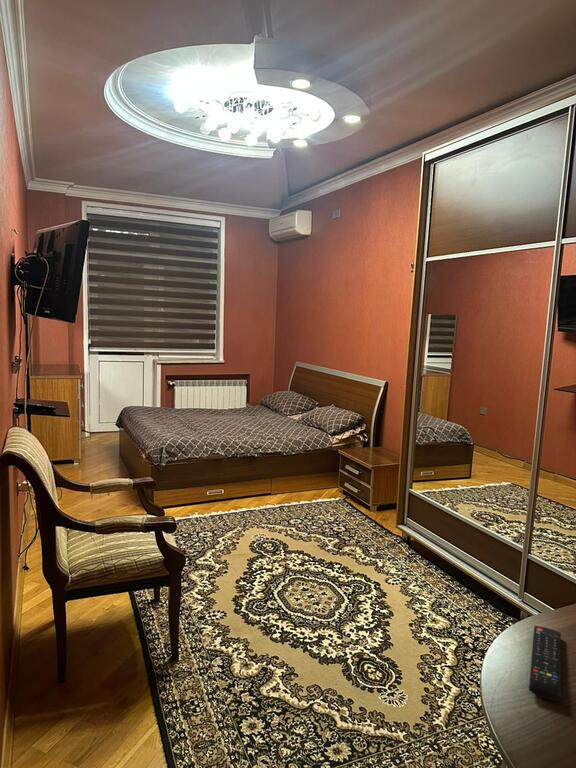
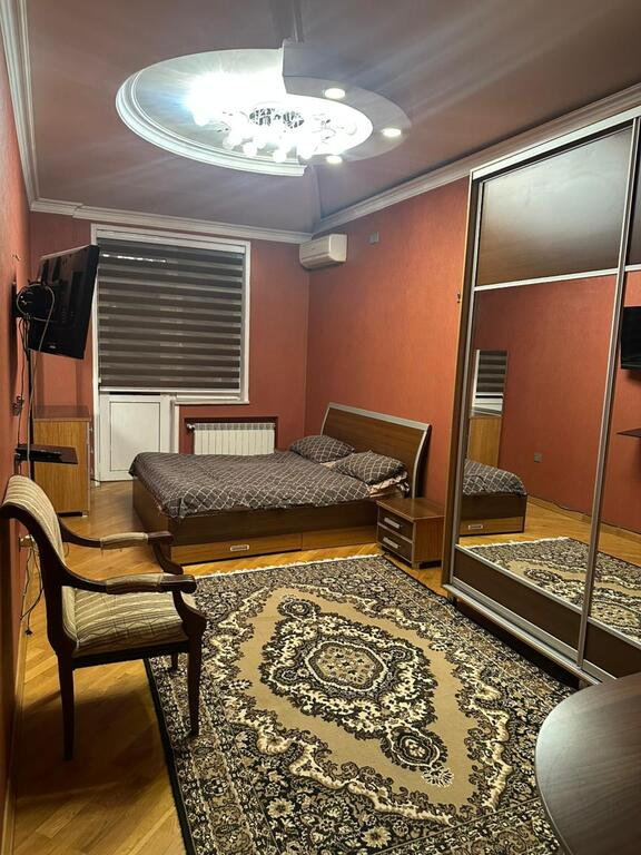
- remote control (546, 659)
